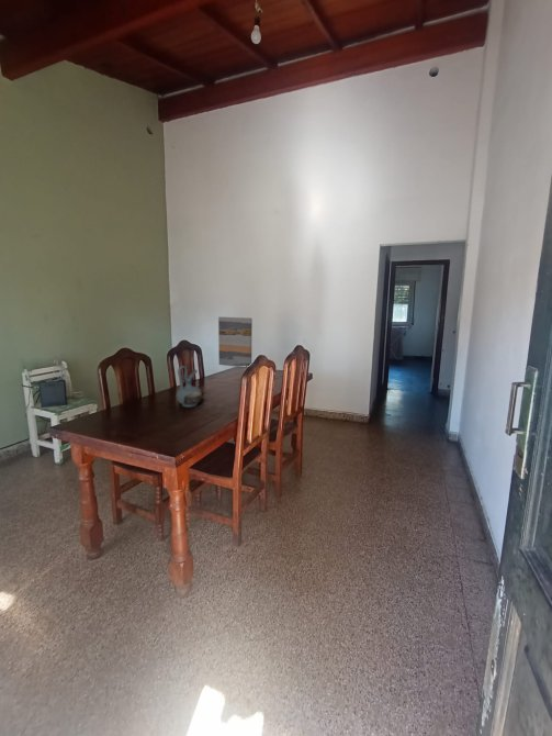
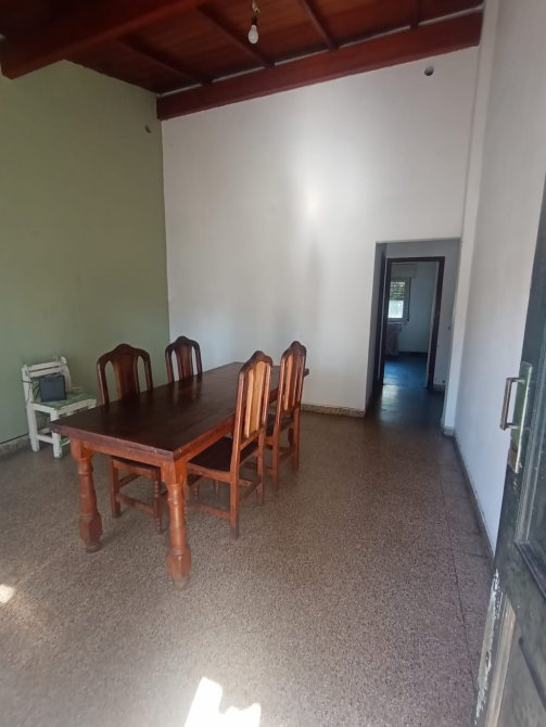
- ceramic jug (189, 384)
- wall art (235, 342)
